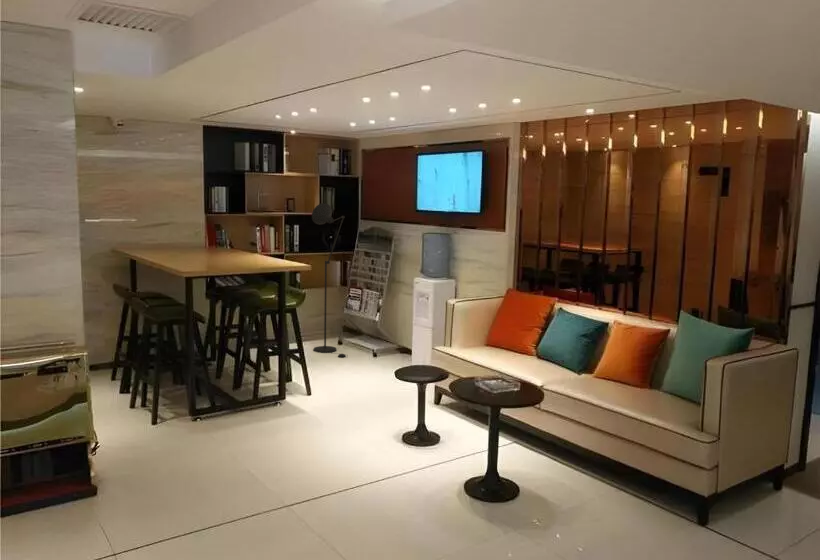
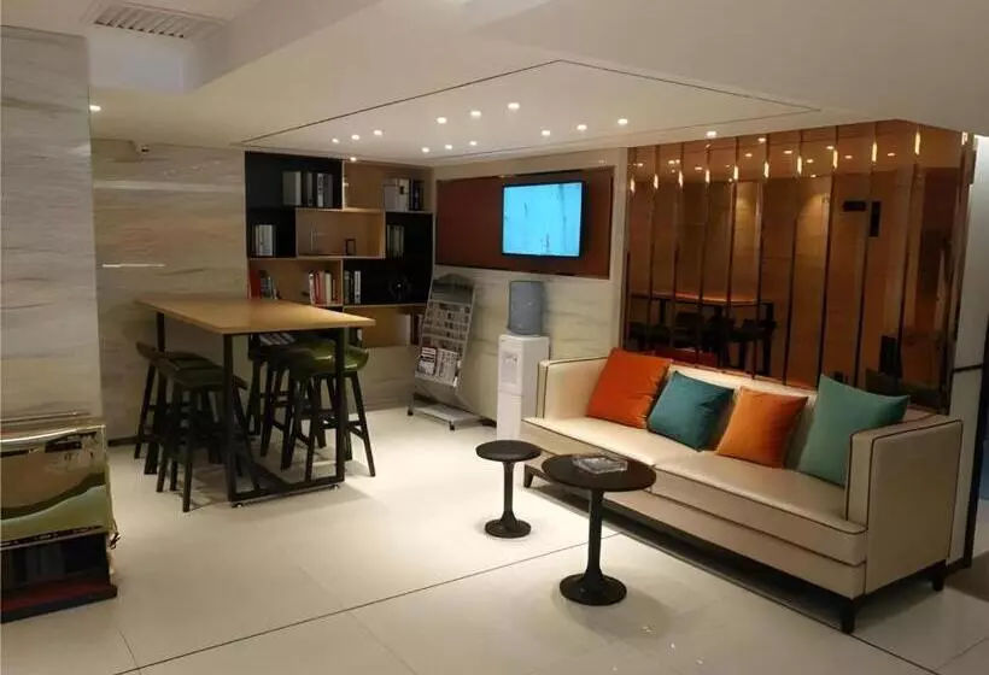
- floor lamp (326, 278)
